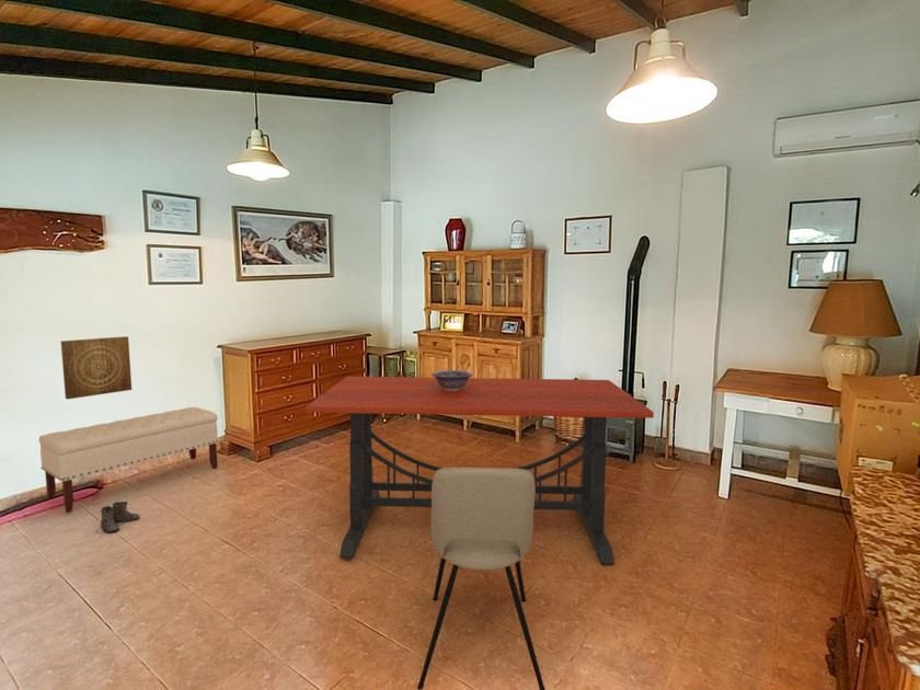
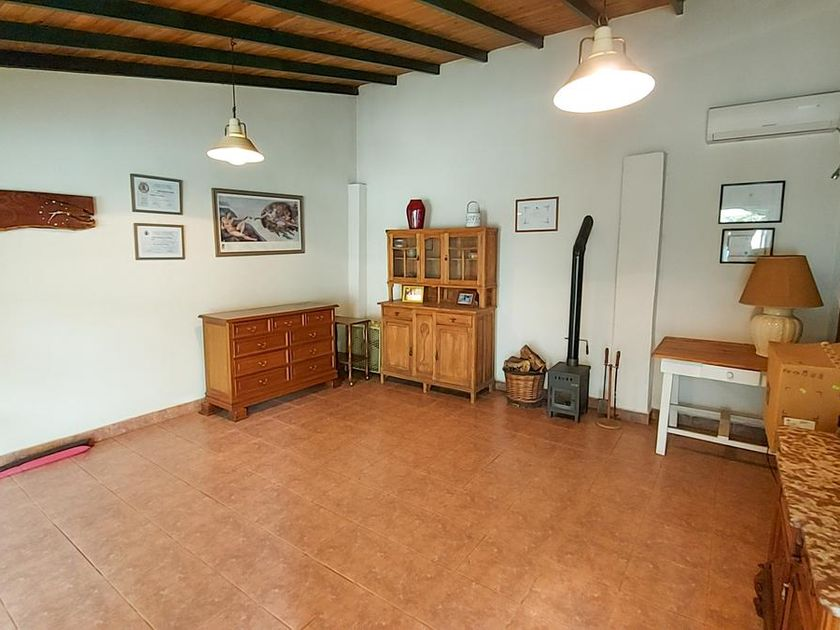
- boots (116, 515)
- bench (137, 452)
- wall art (97, 366)
- decorative bowl (452, 381)
- dining table (442, 468)
- dining chair (481, 547)
